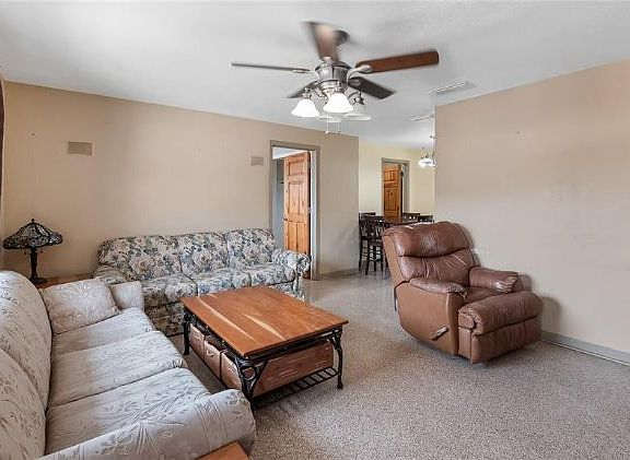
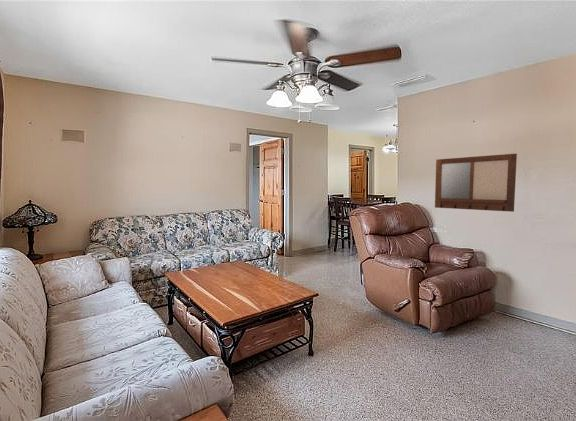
+ writing board (470, 183)
